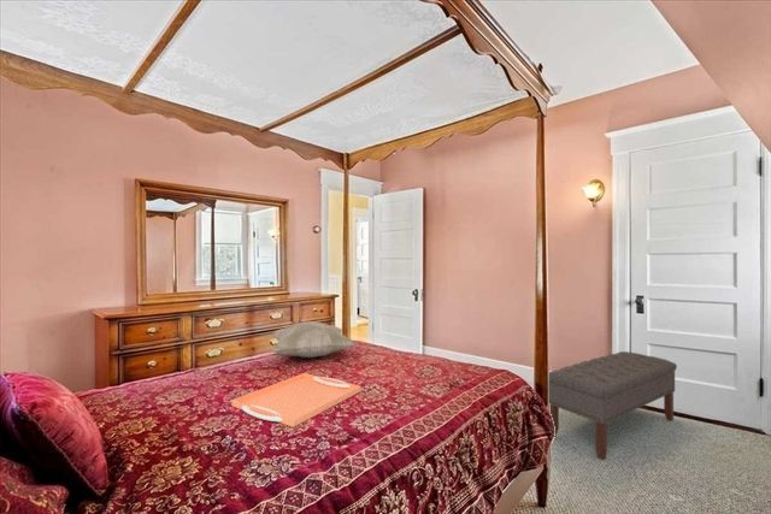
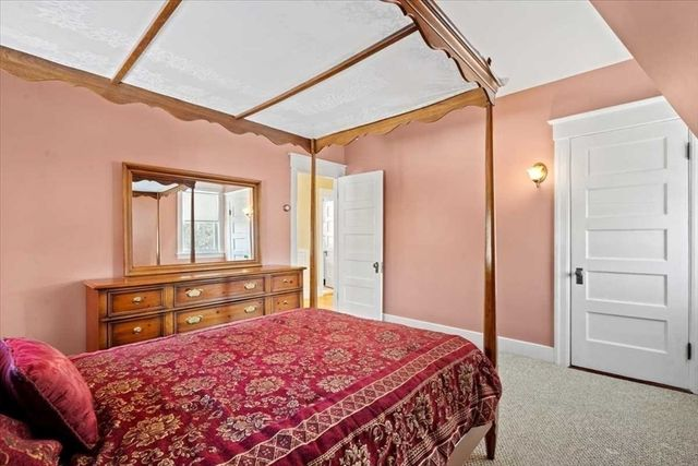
- decorative pillow (311, 338)
- bench (613, 396)
- serving tray (299, 395)
